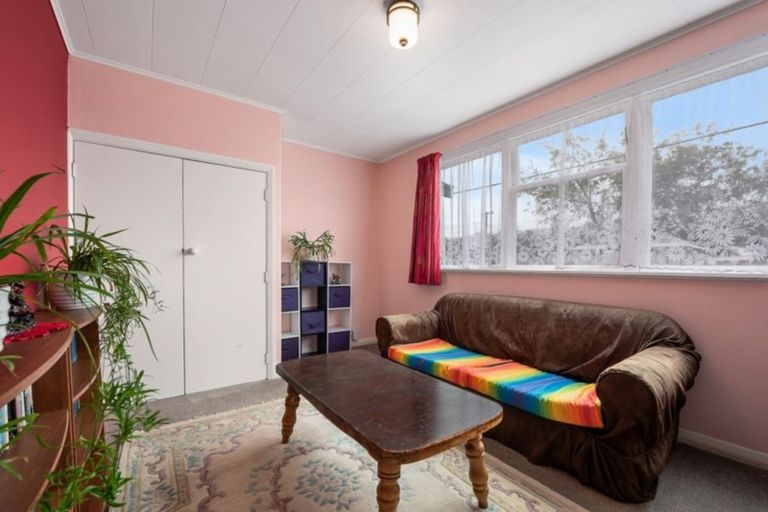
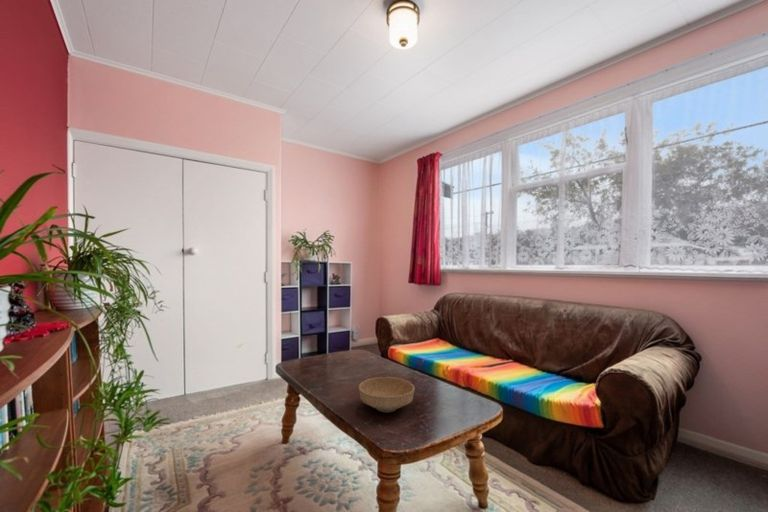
+ bowl (386, 396)
